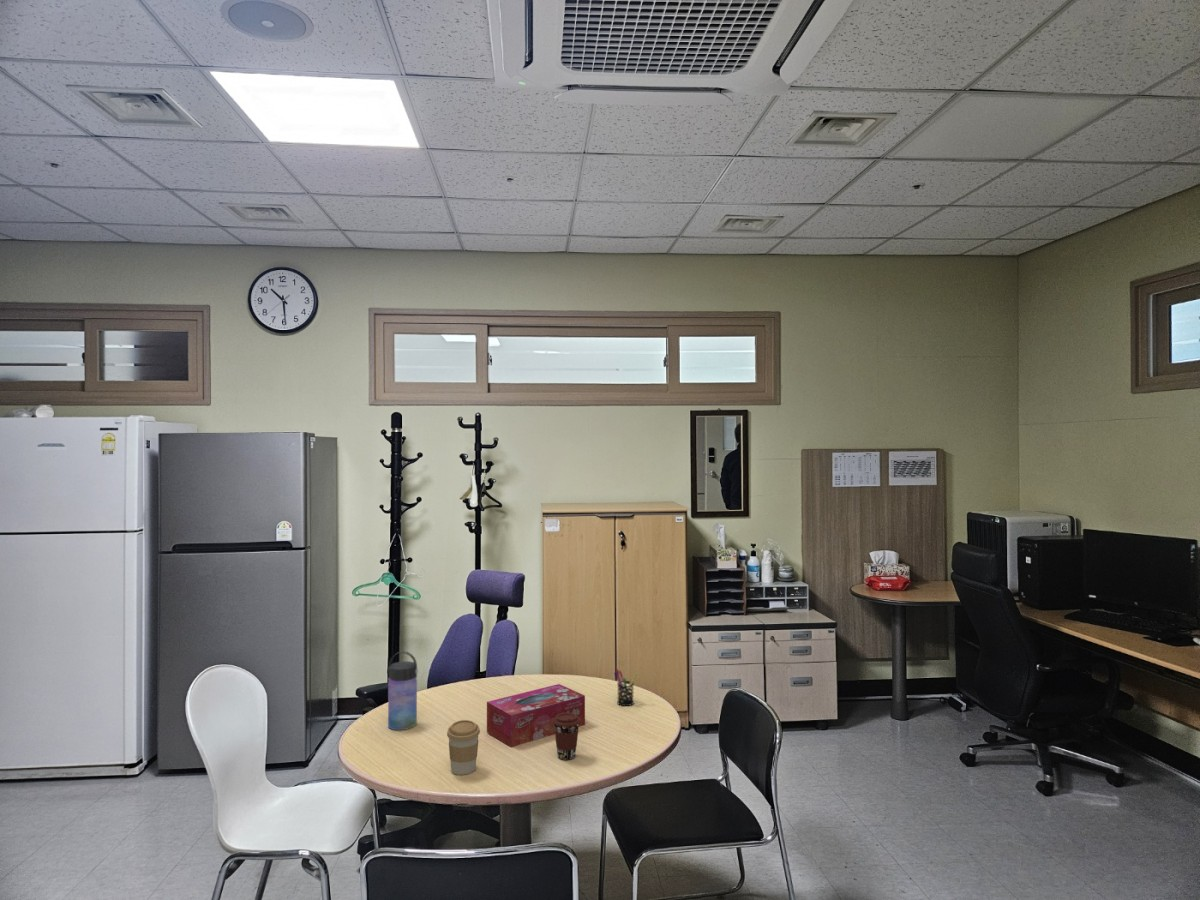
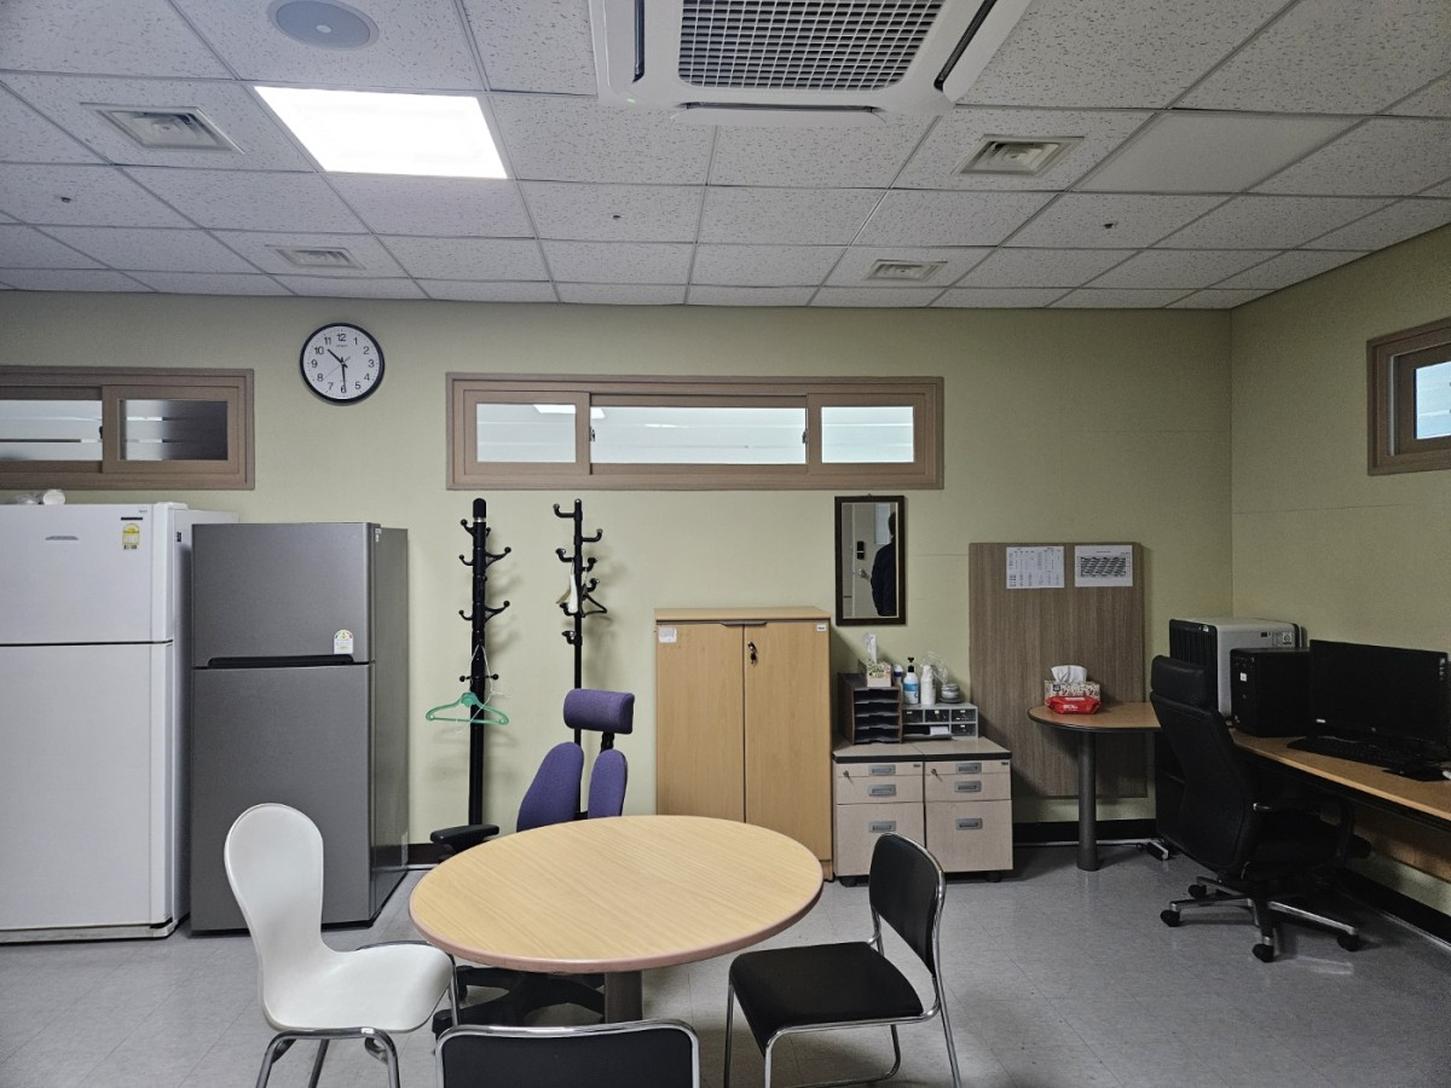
- coffee cup (566, 736)
- pen holder (624, 686)
- tissue box (536, 713)
- water bottle (402, 688)
- coffee cup (463, 746)
